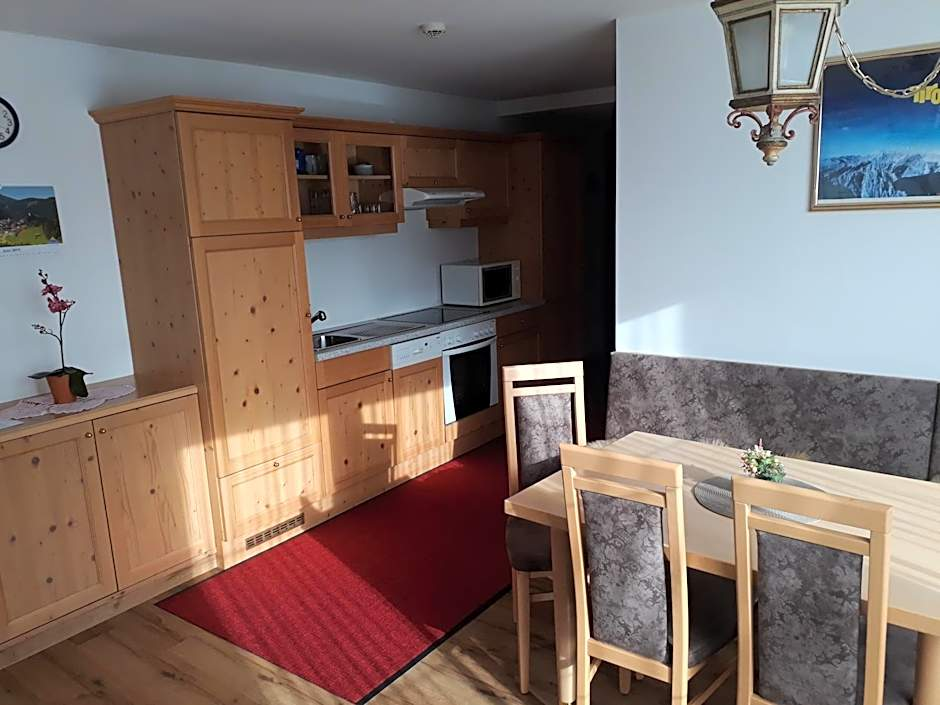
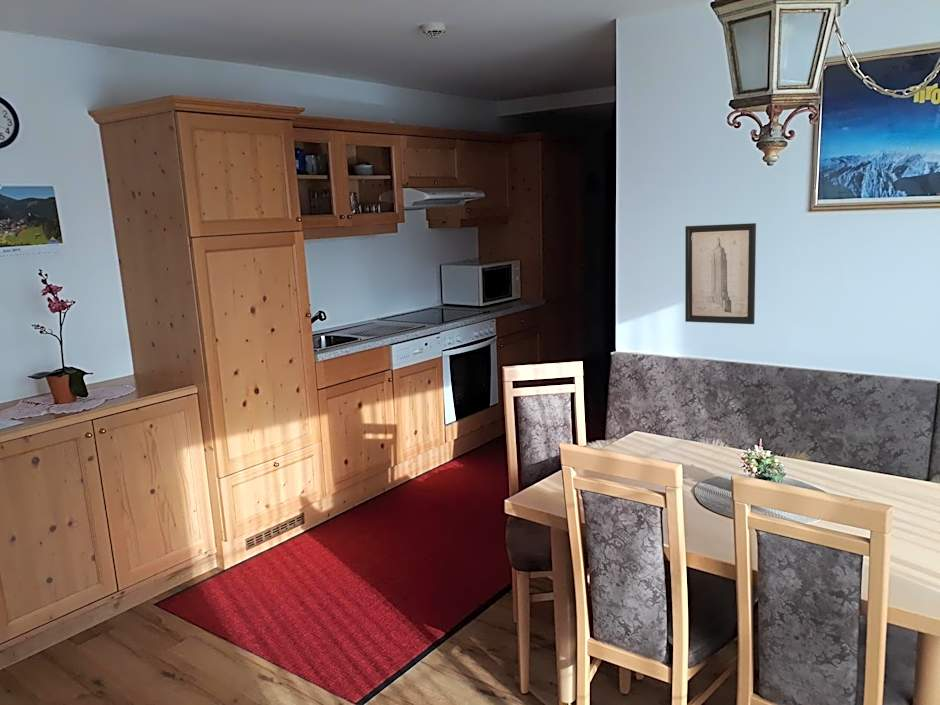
+ wall art (719, 274)
